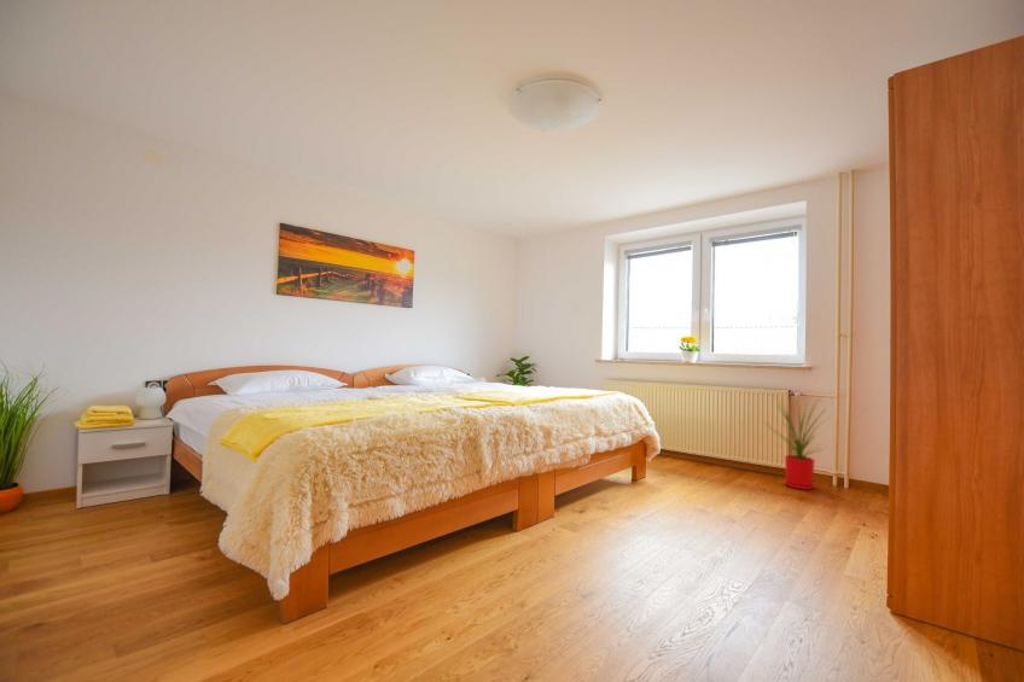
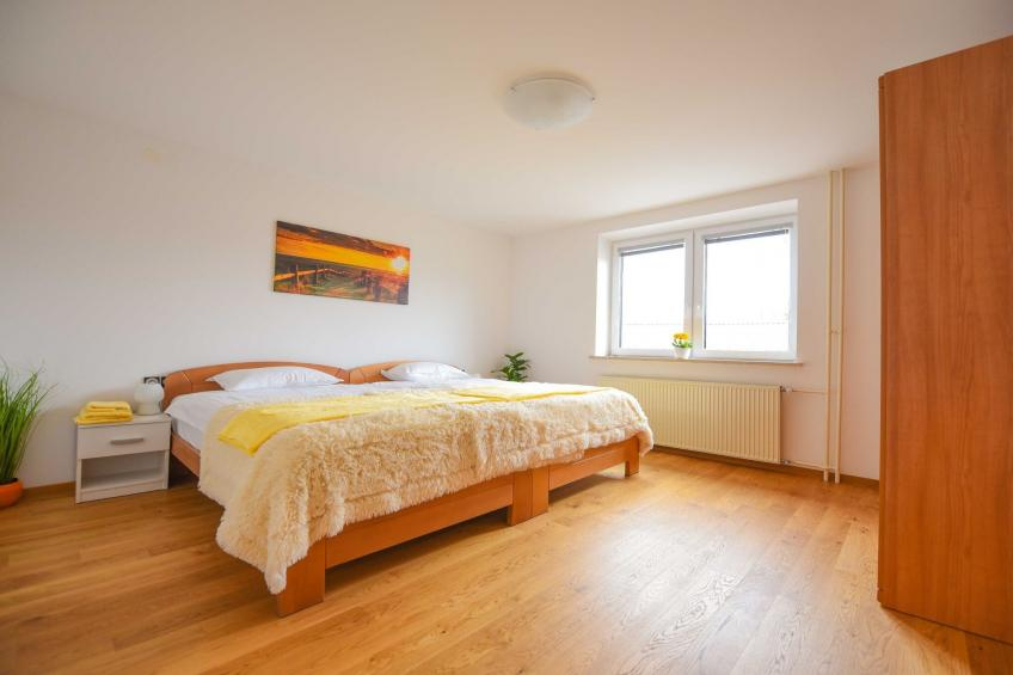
- house plant (799, 439)
